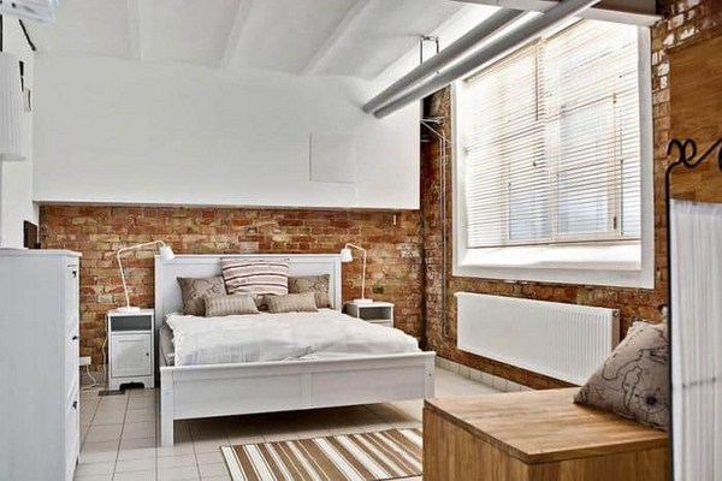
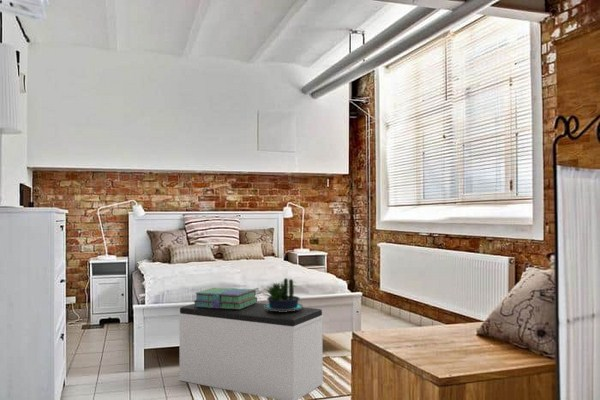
+ potted plant (281, 294)
+ bench (250, 344)
+ stack of books (225, 297)
